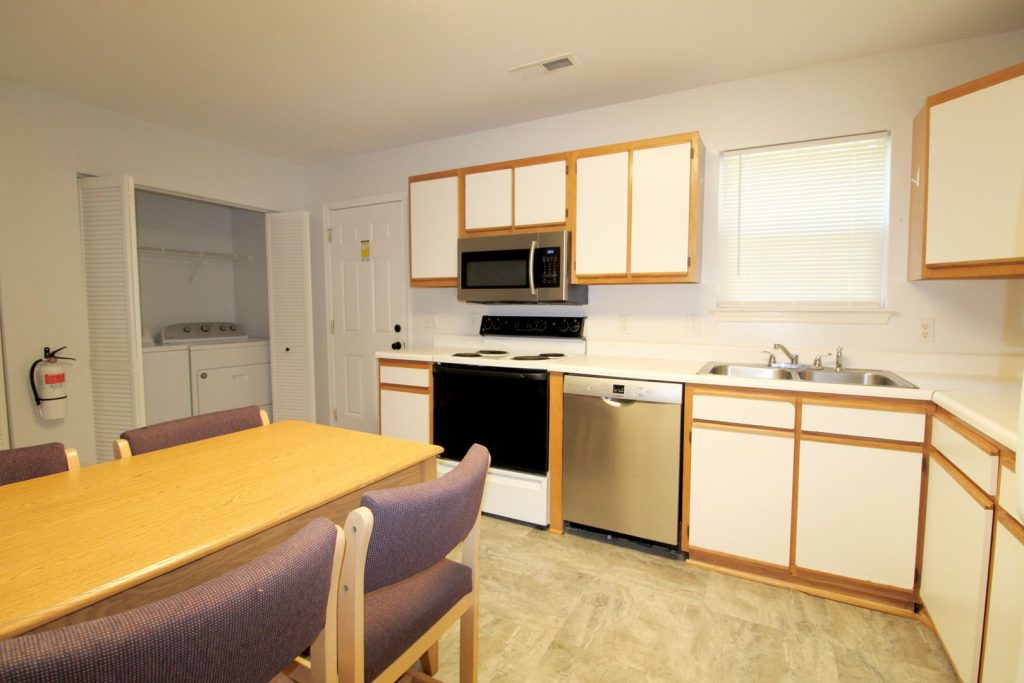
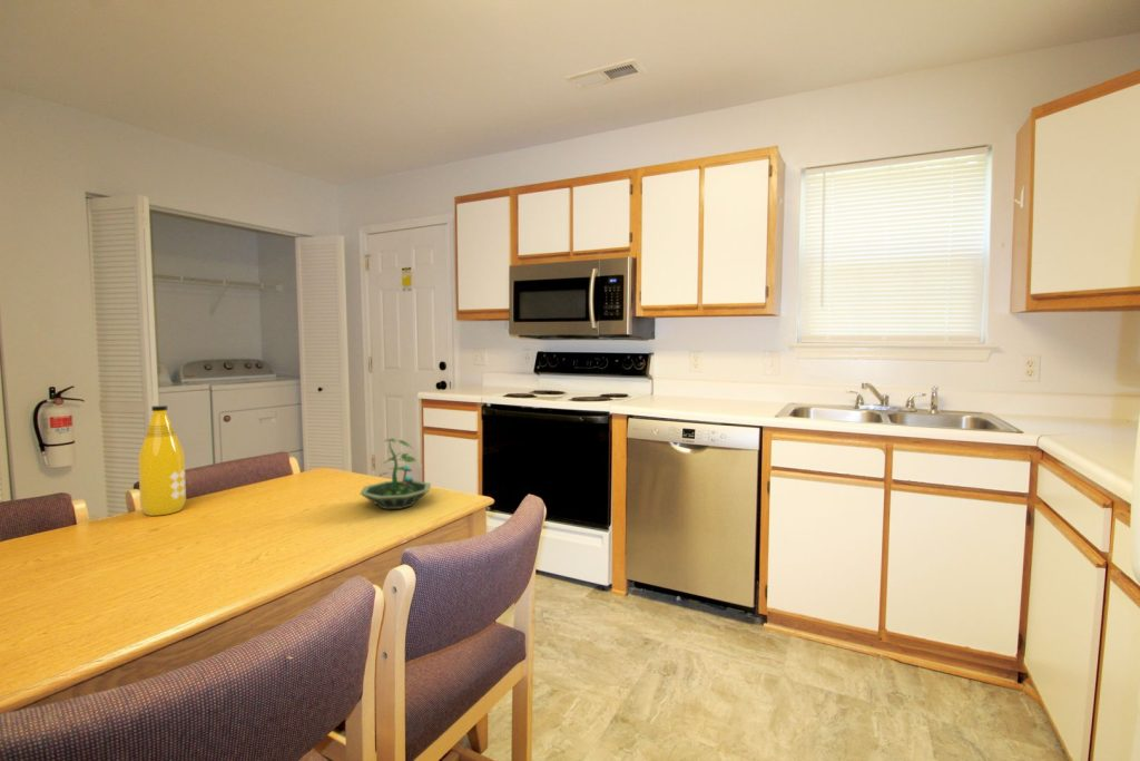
+ bottle (161, 458)
+ terrarium (393, 451)
